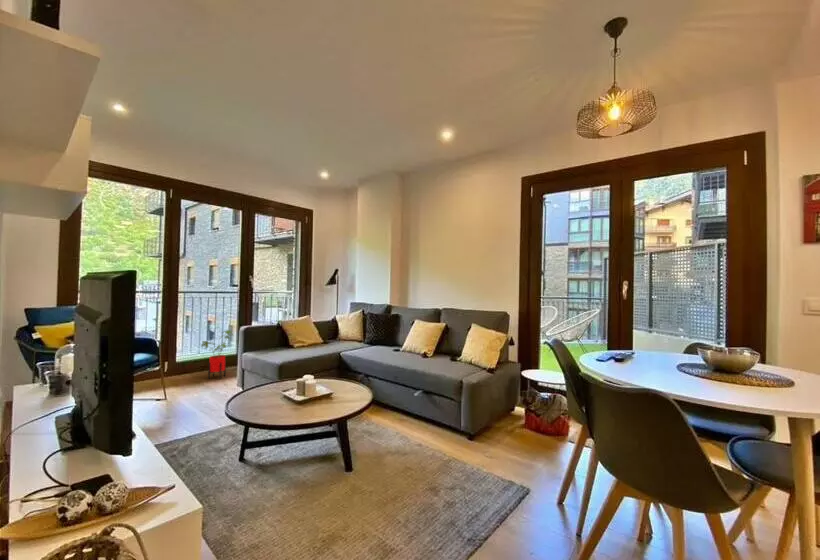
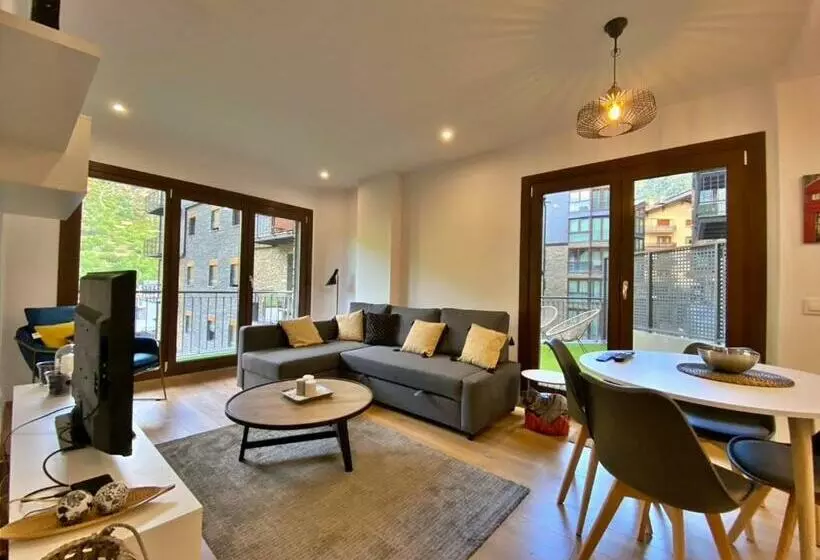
- house plant (219, 353)
